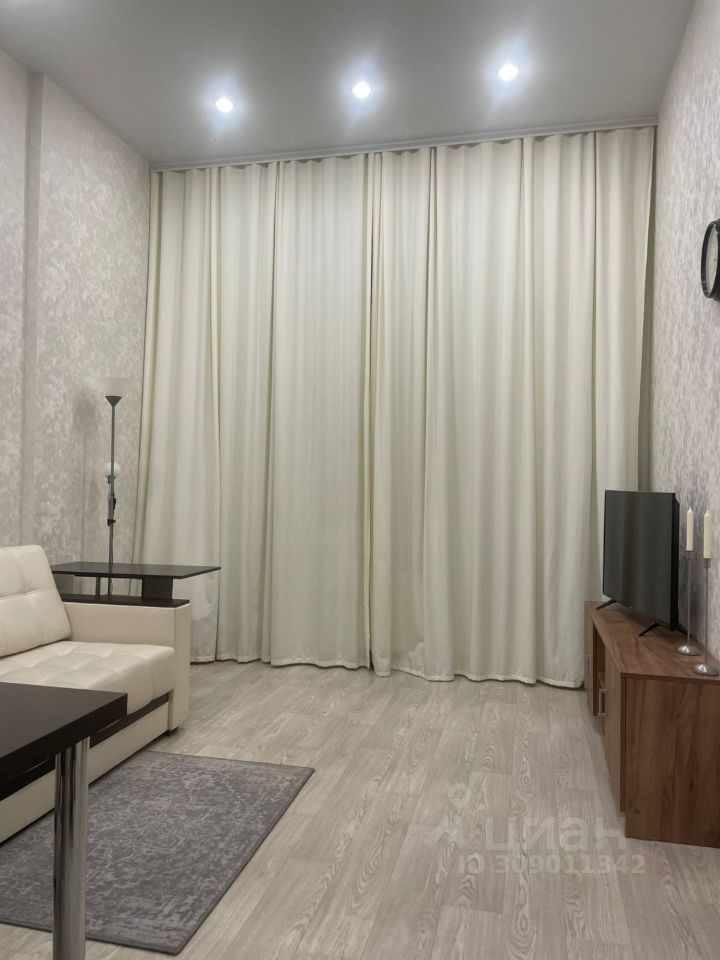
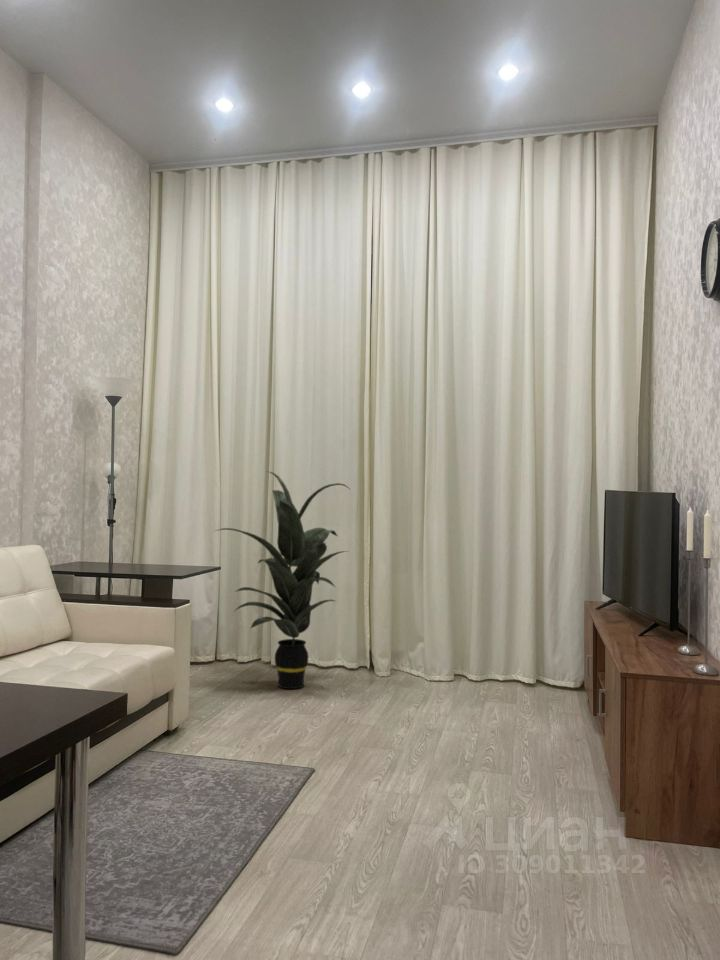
+ indoor plant (287, 577)
